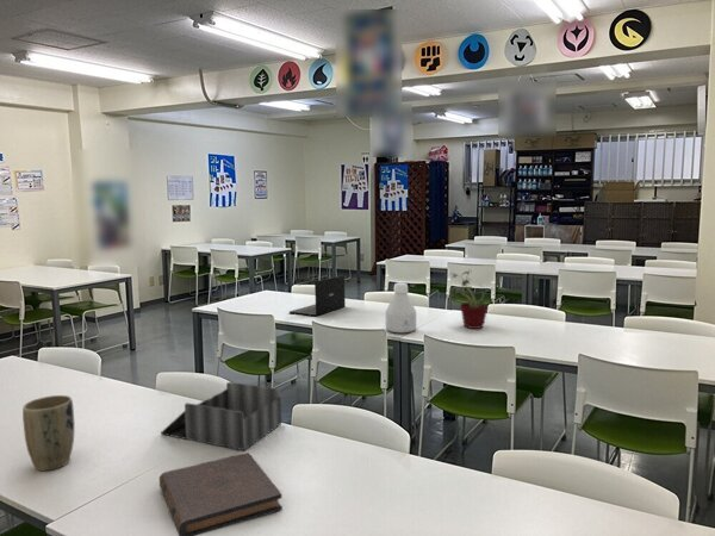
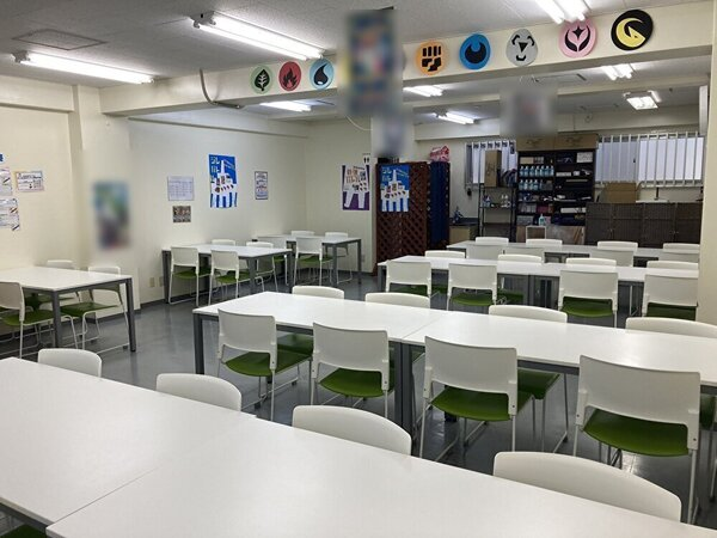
- laptop (317, 293)
- bottle (400, 306)
- book (218, 491)
- potted plant (467, 299)
- plant pot (50, 432)
- desk organizer (220, 411)
